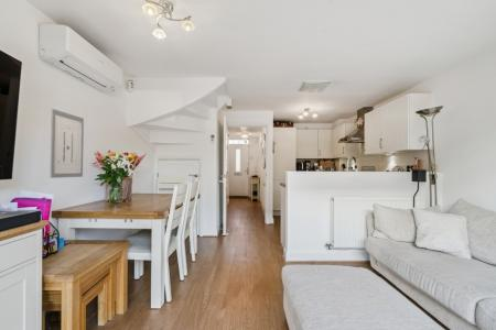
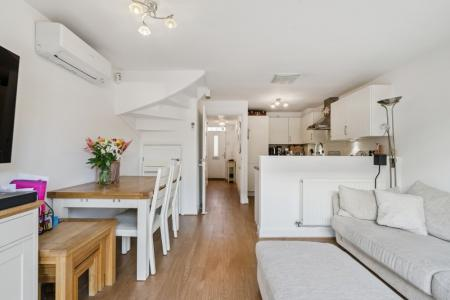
- wall art (68, 145)
